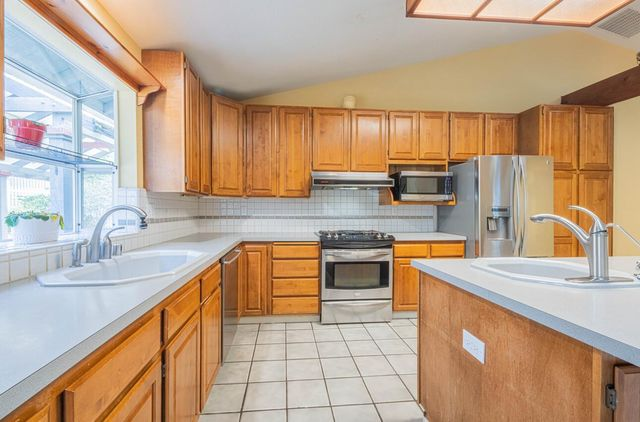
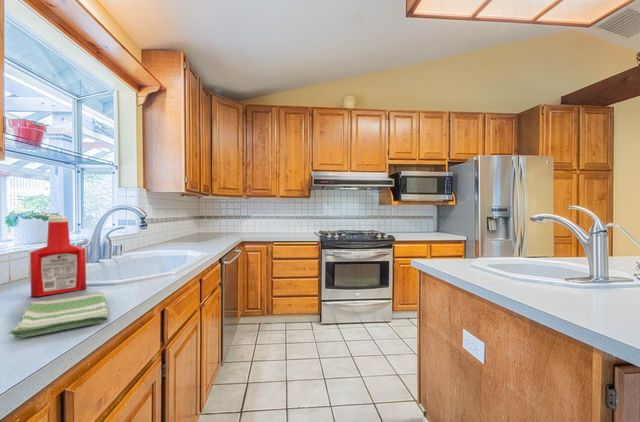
+ soap bottle (58, 254)
+ dish towel (65, 311)
